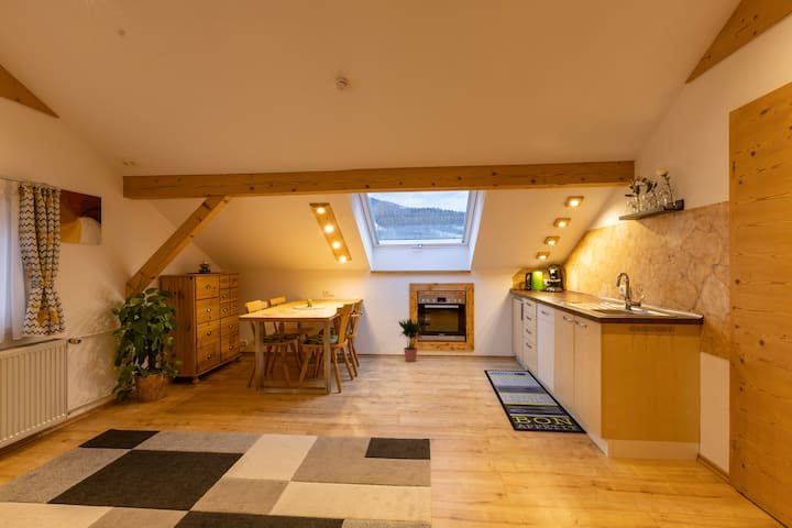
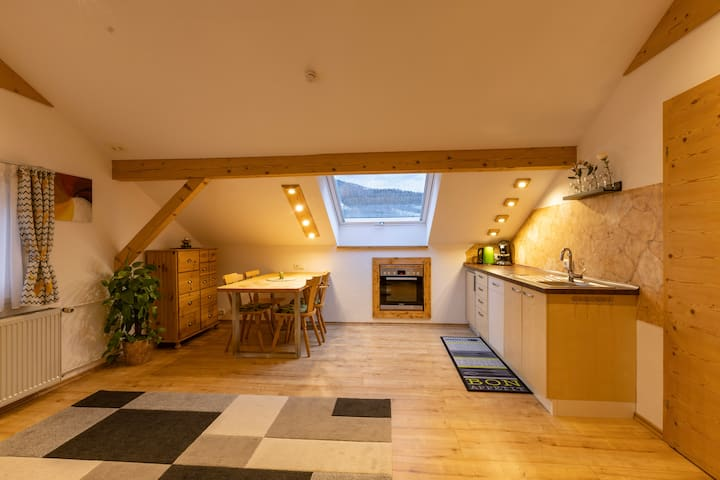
- potted plant (413, 339)
